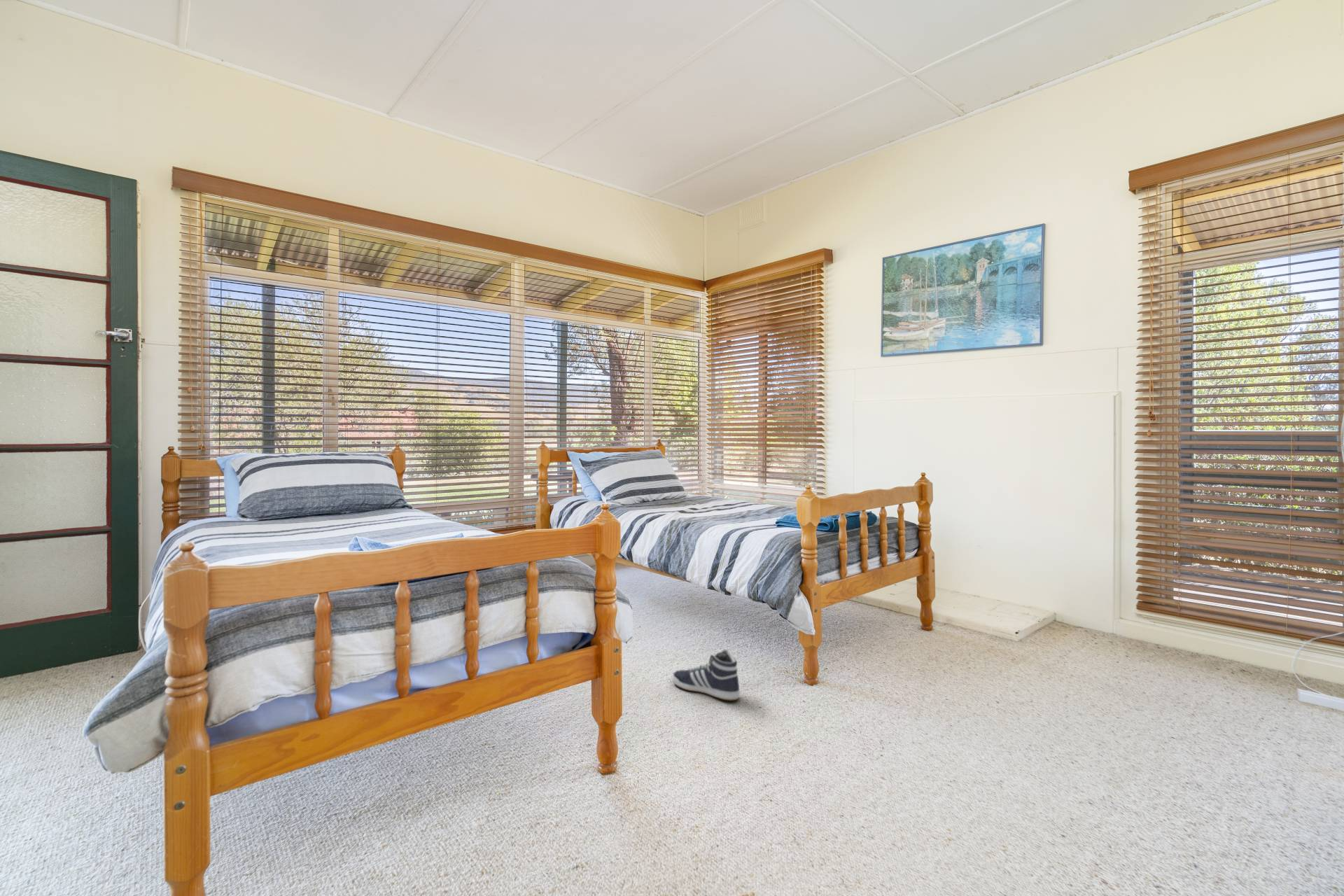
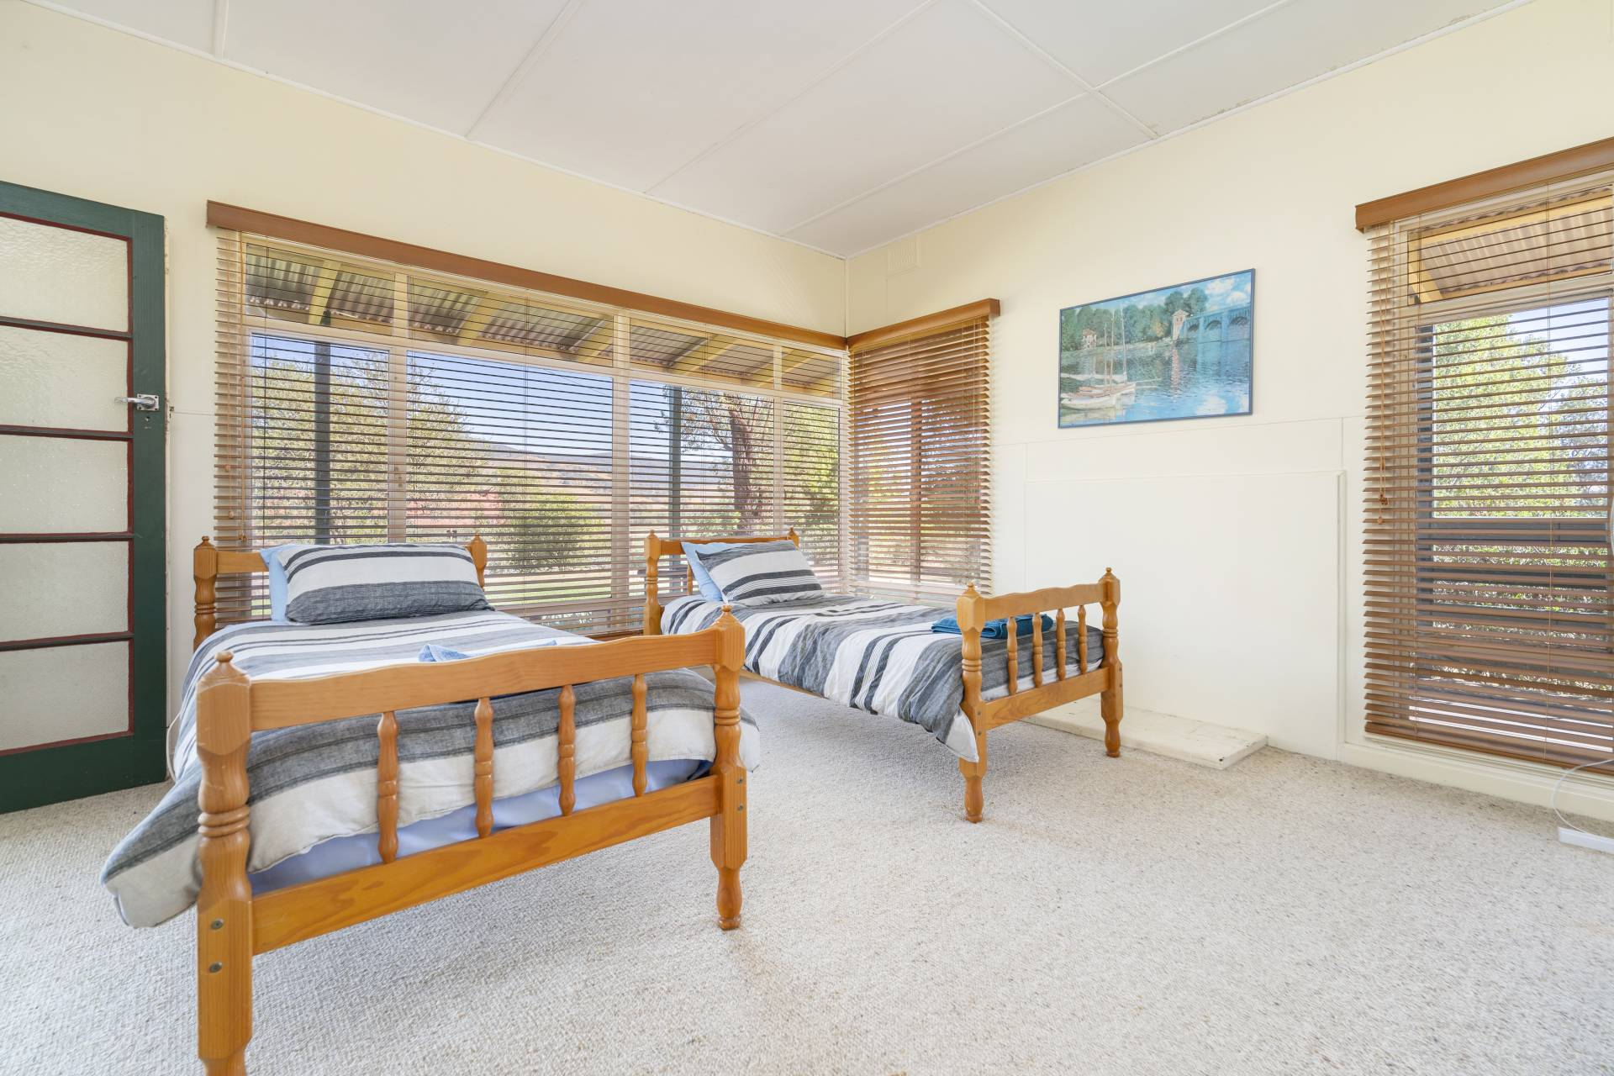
- sneaker (706, 669)
